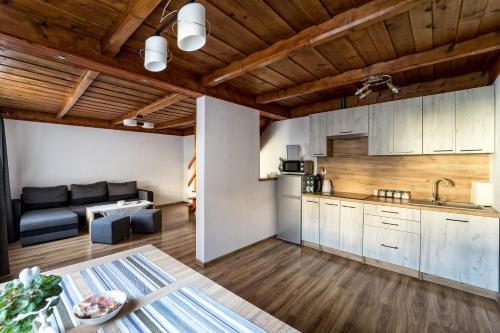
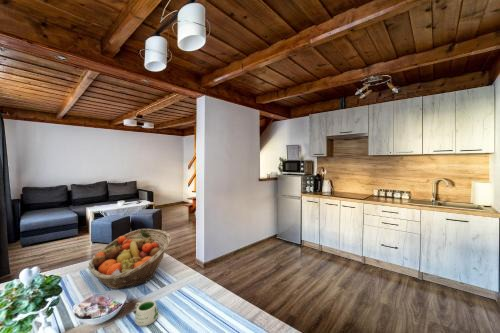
+ fruit basket (132, 255)
+ mug (144, 311)
